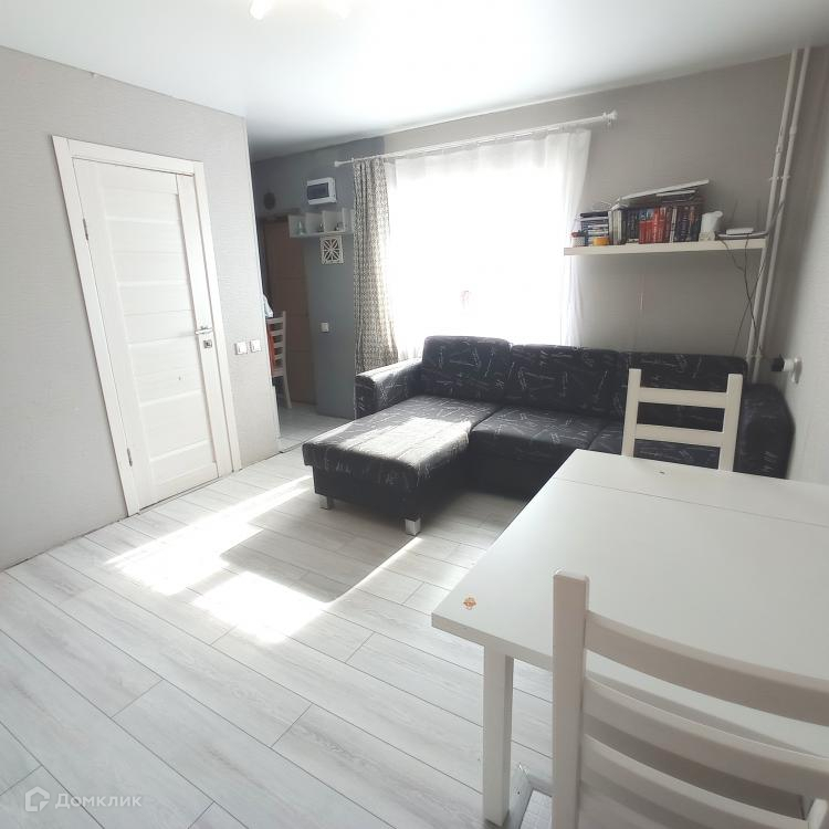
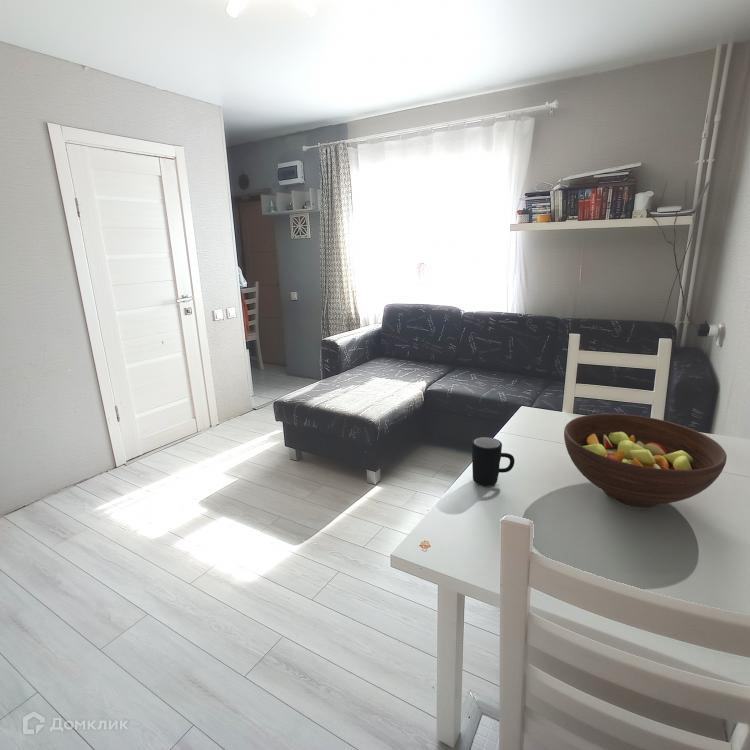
+ mug (492, 462)
+ fruit bowl (634, 466)
